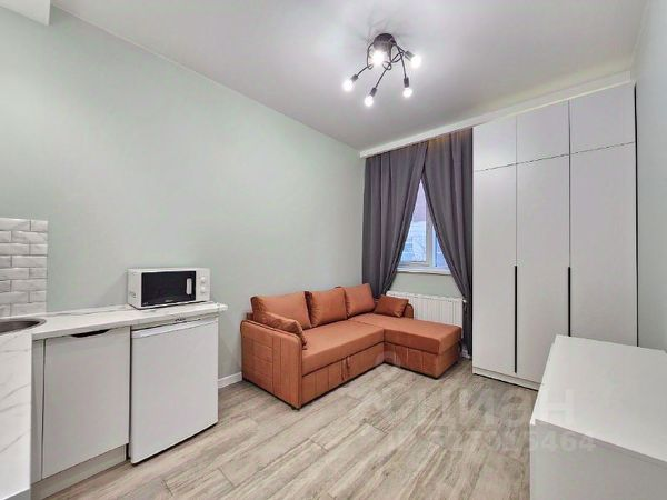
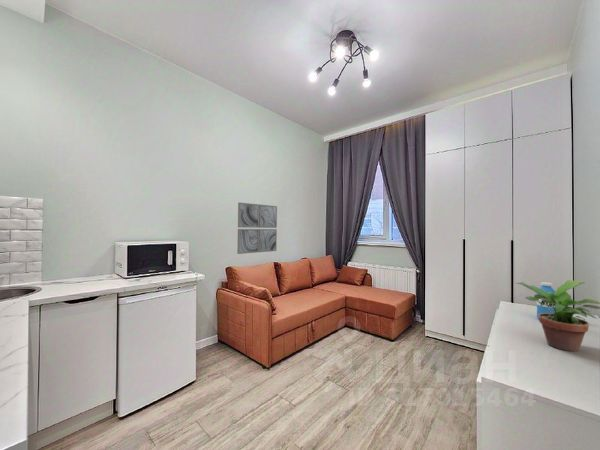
+ water bottle (546, 303)
+ potted plant (556, 314)
+ wall art (258, 227)
